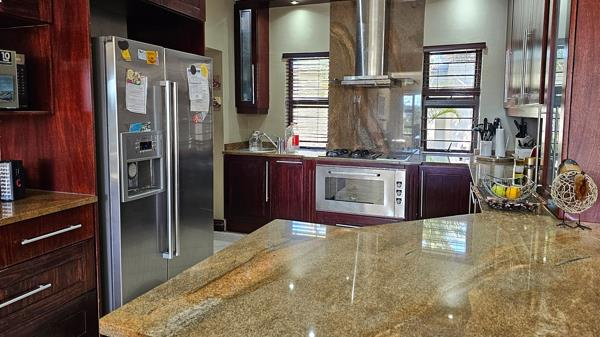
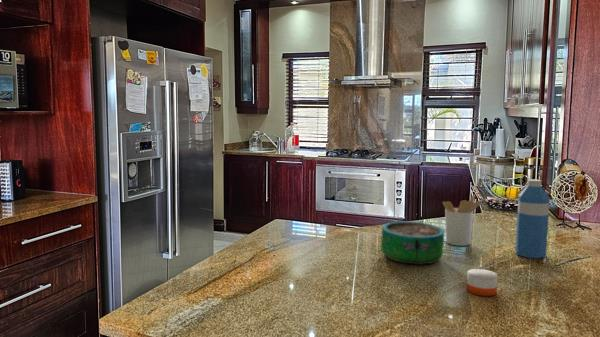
+ water bottle (532, 217)
+ decorative bowl (411, 242)
+ candle (482, 272)
+ utensil holder (462, 219)
